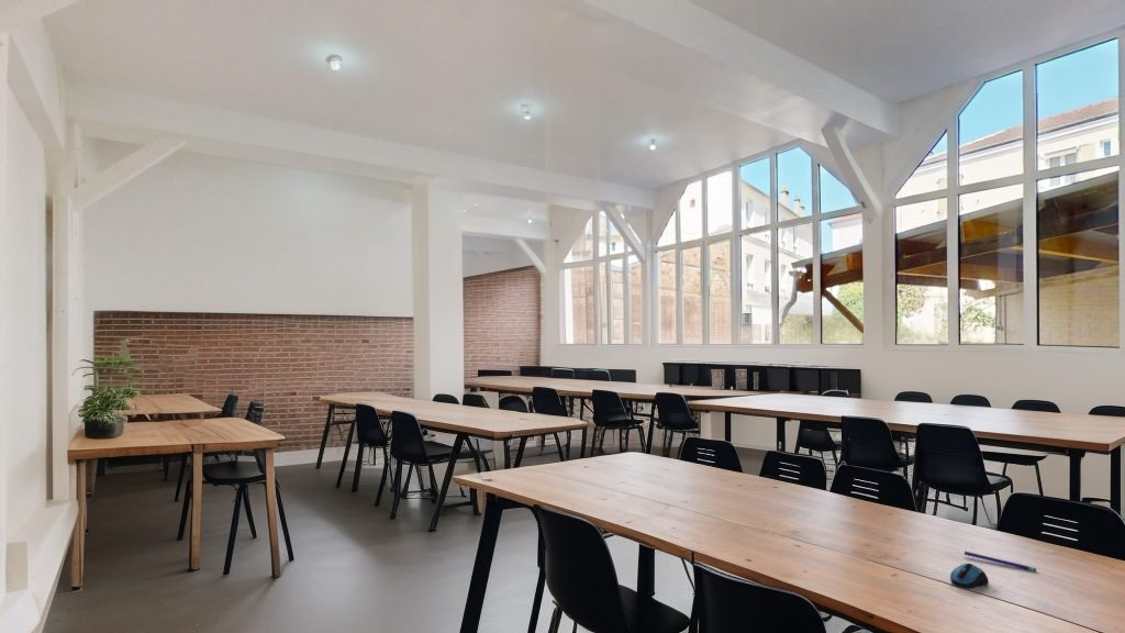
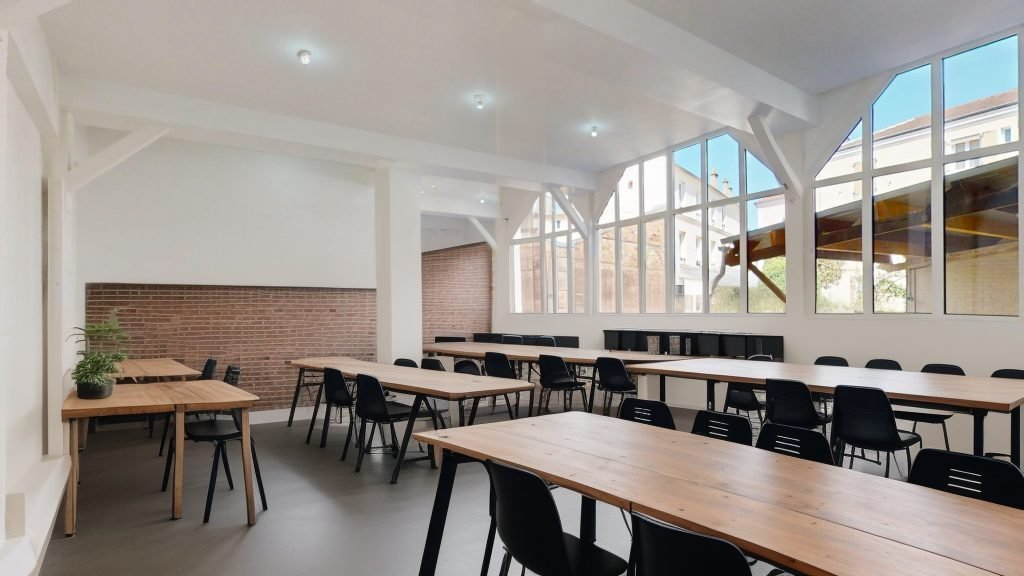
- computer mouse (969, 573)
- pen (999, 560)
